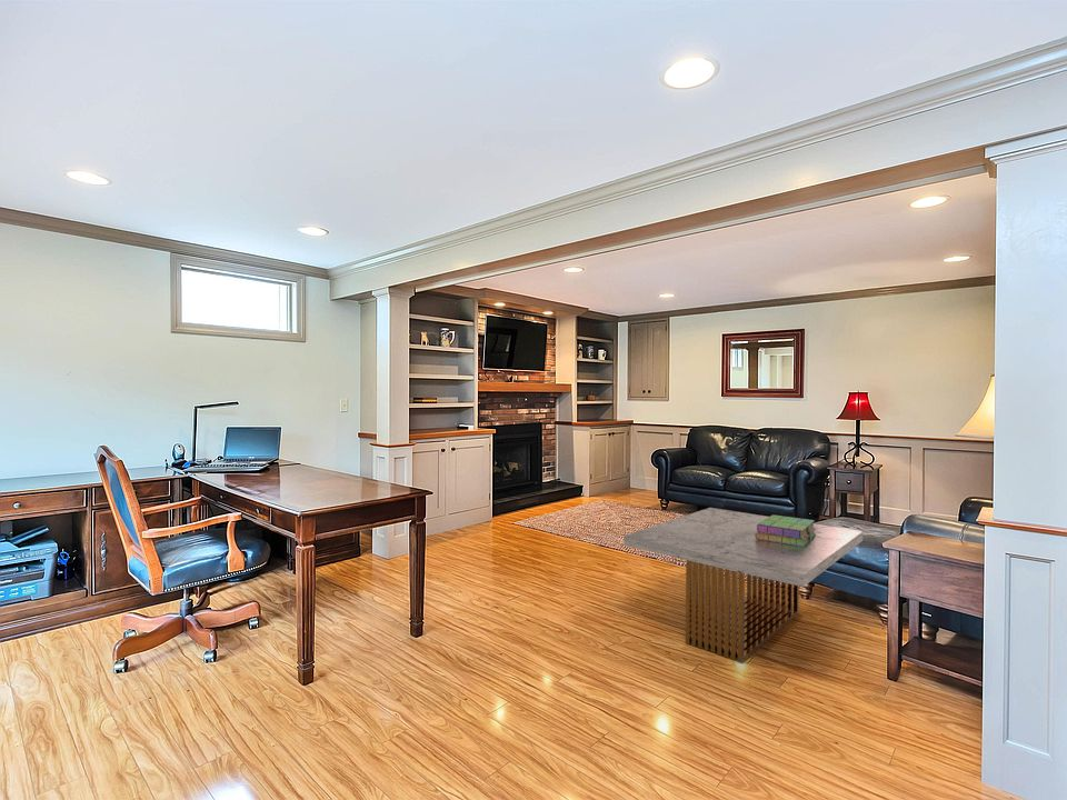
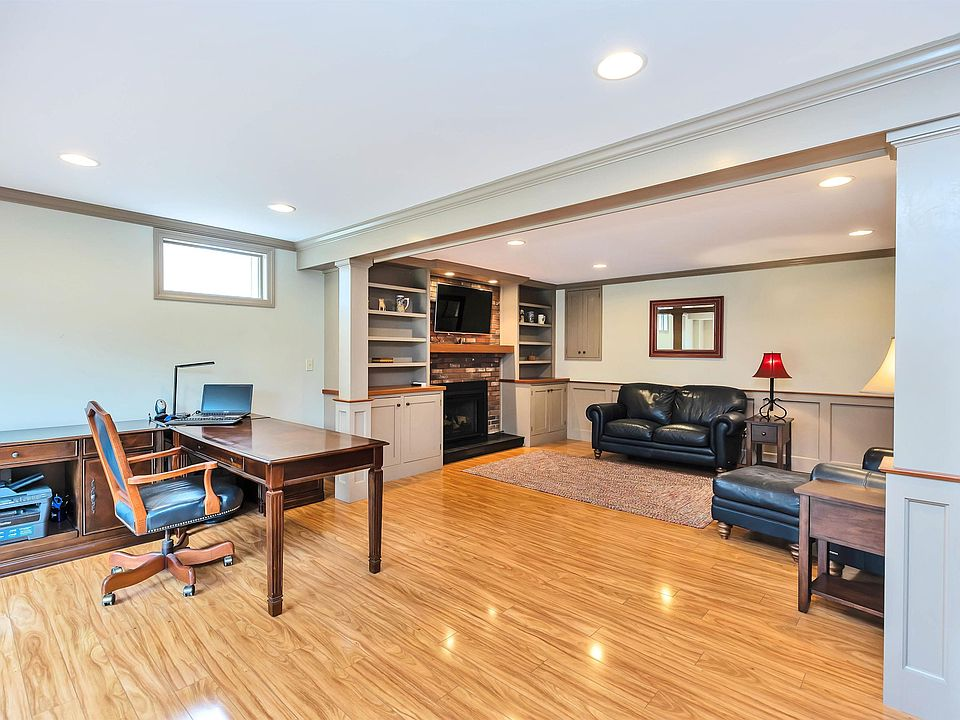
- coffee table (744, 580)
- stack of books (786, 529)
